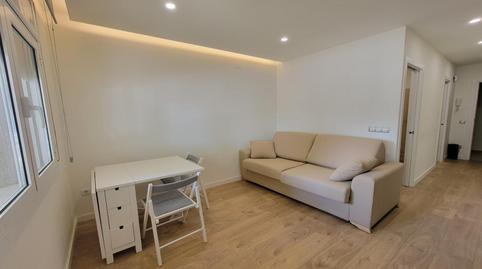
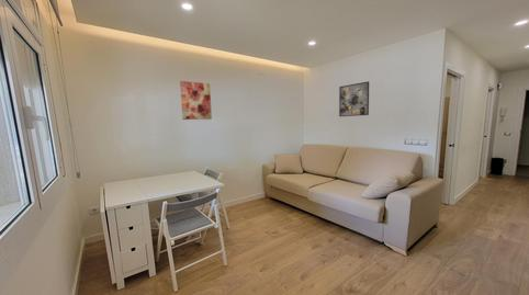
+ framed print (352, 100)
+ wall art (196, 101)
